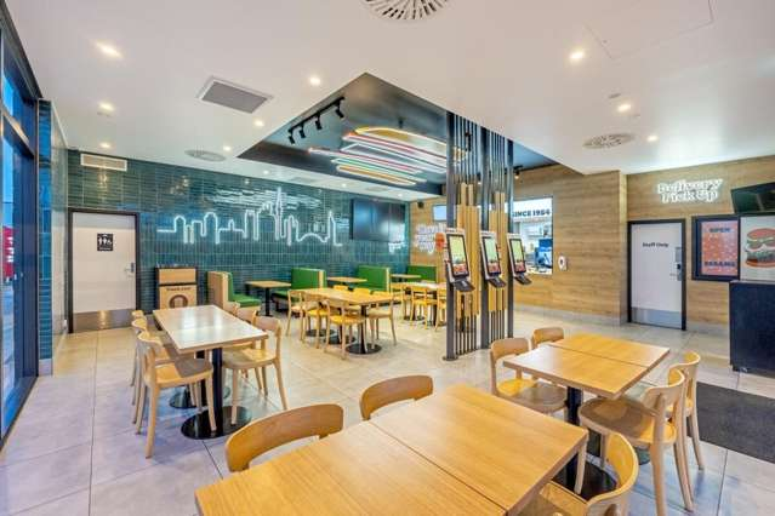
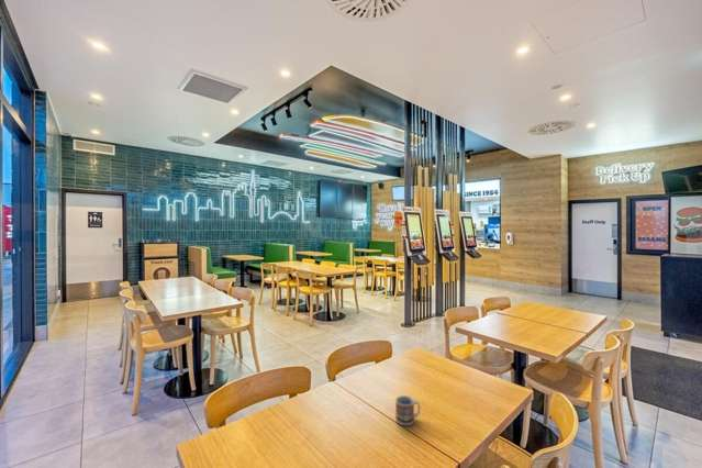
+ cup (408, 409)
